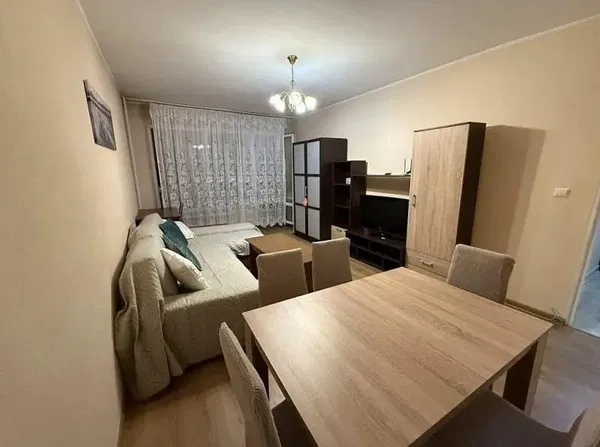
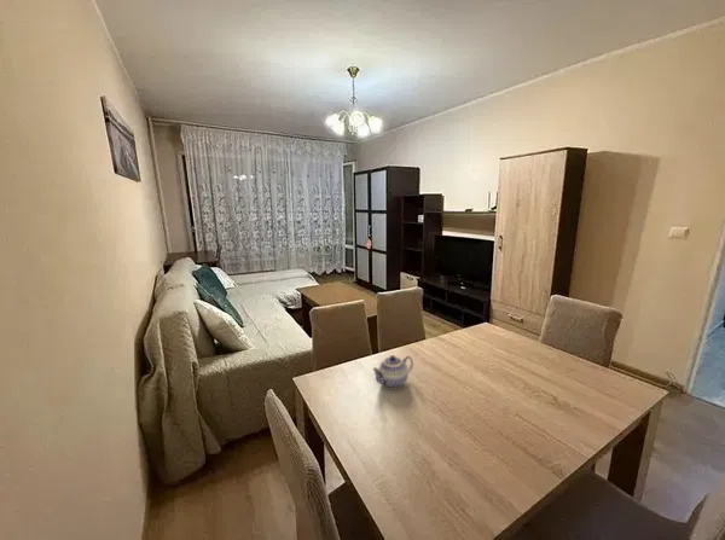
+ teapot (393, 368)
